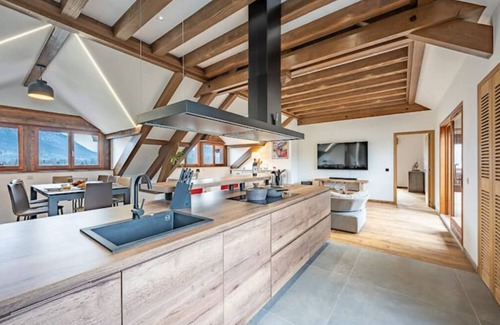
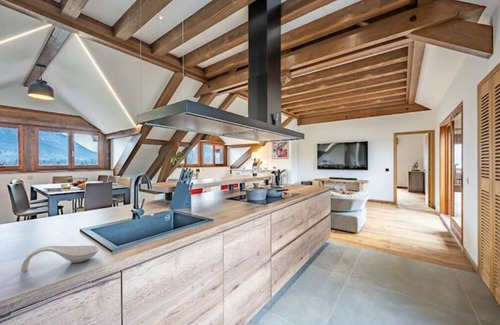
+ spoon rest (63, 253)
